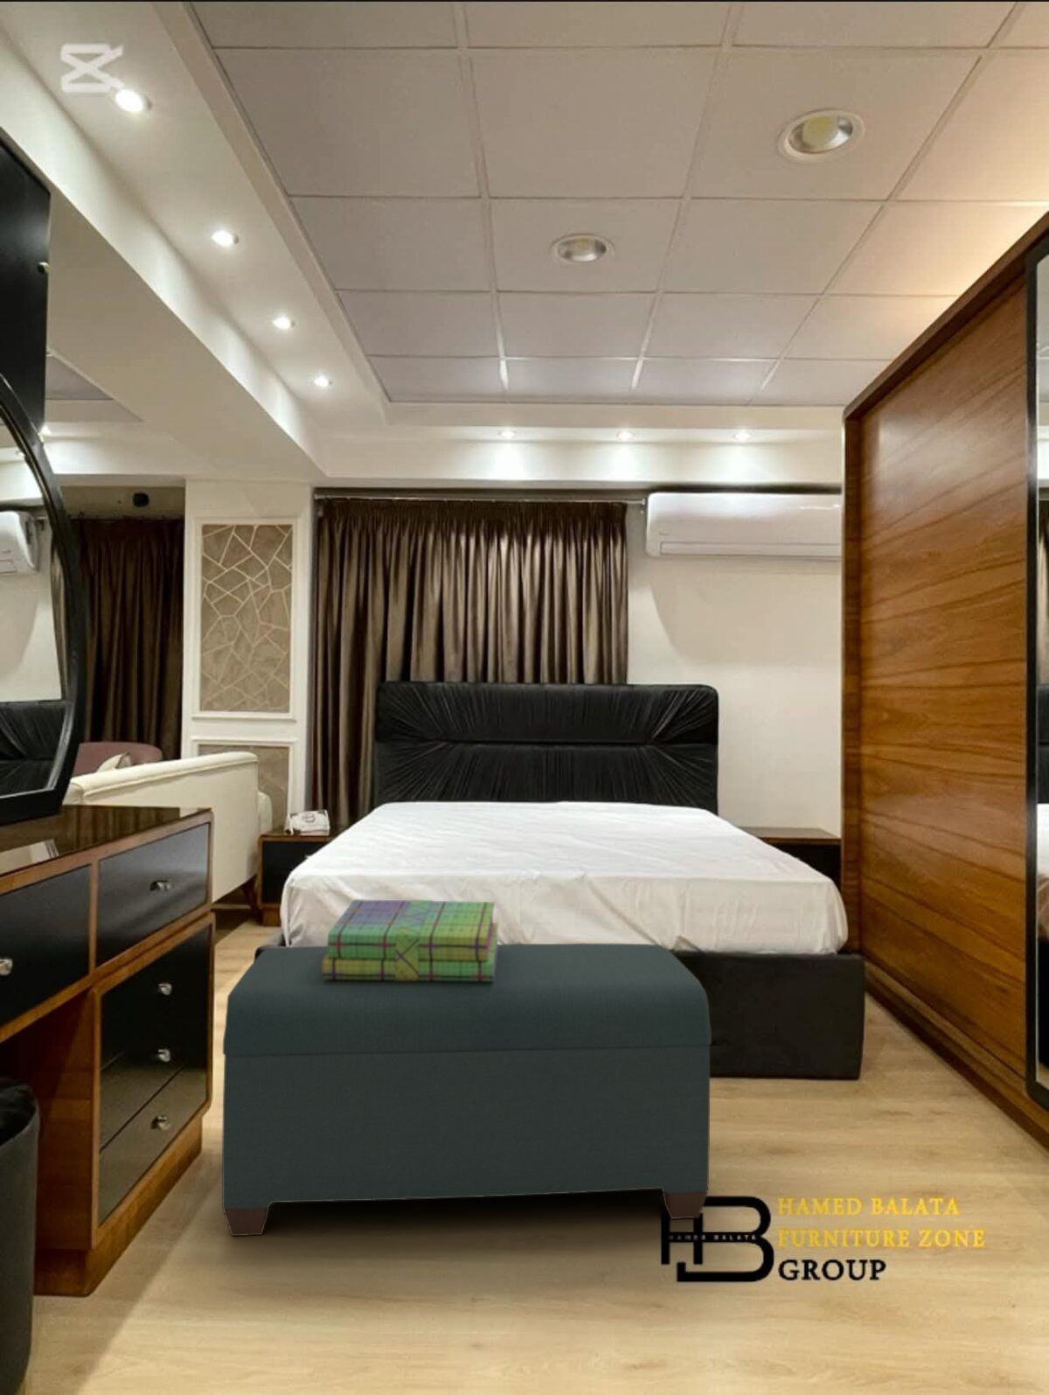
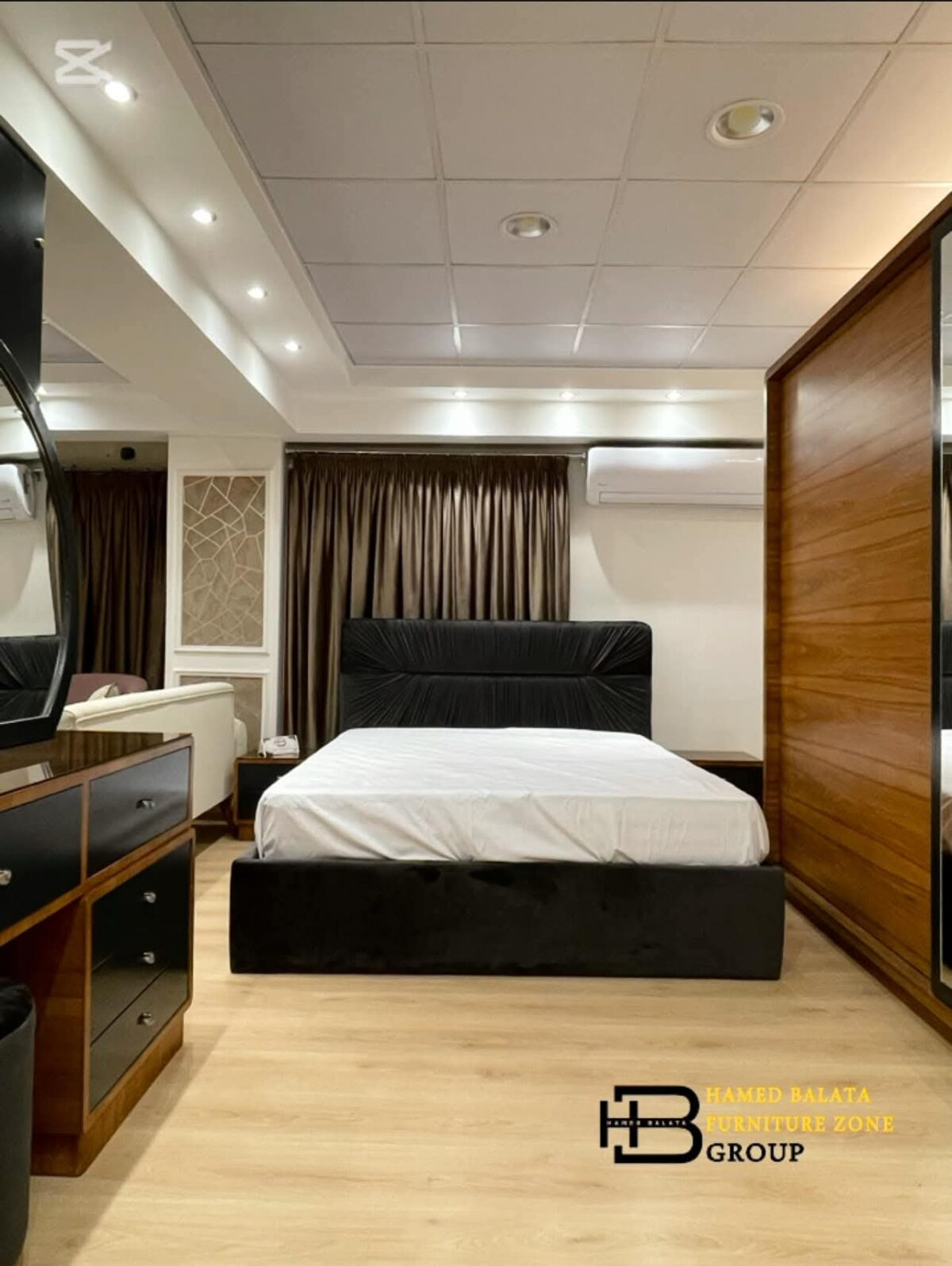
- stack of books (417, 941)
- bench (468, 1068)
